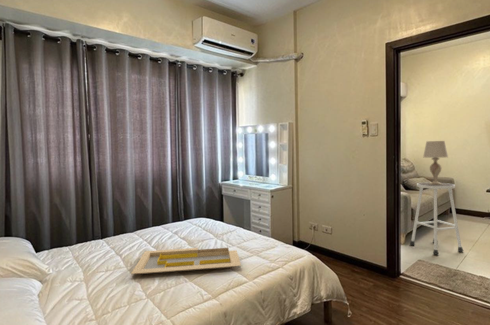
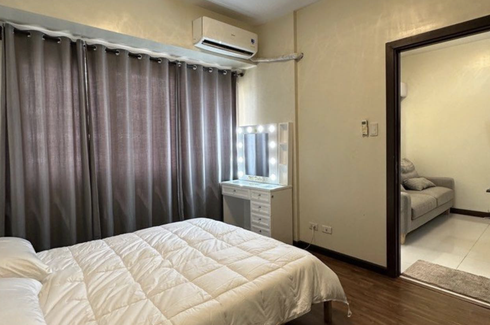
- table lamp (435, 162)
- stool (435, 216)
- serving tray (189, 259)
